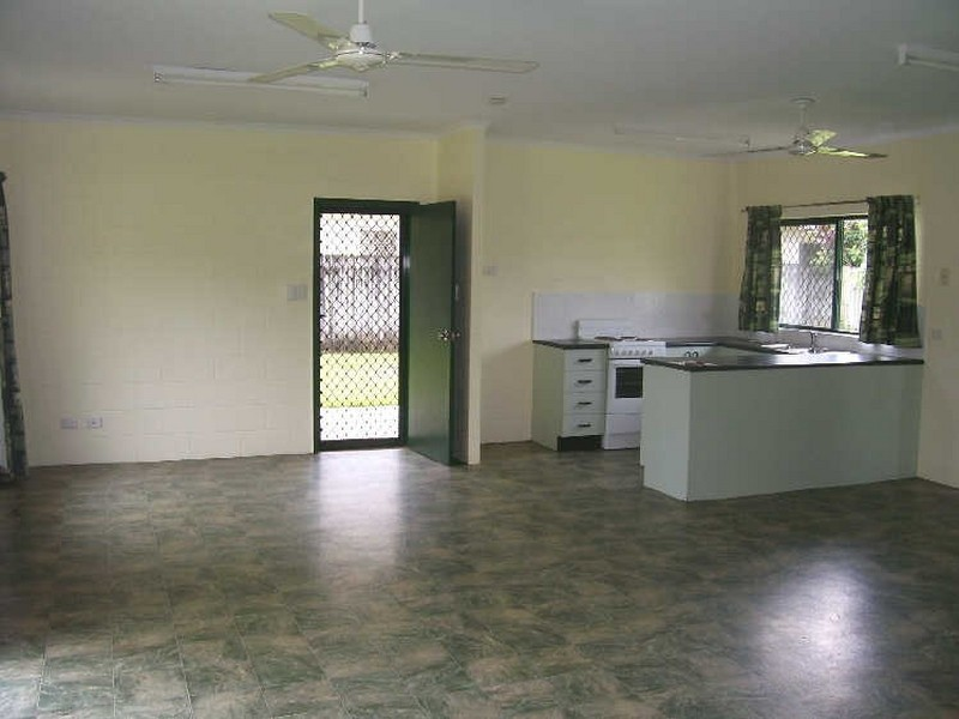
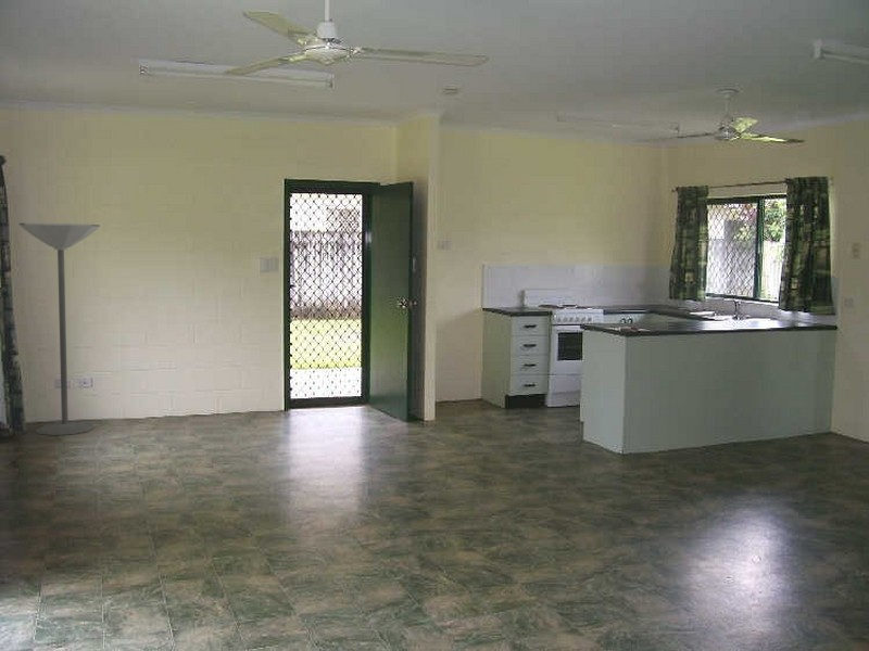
+ floor lamp (62, 328)
